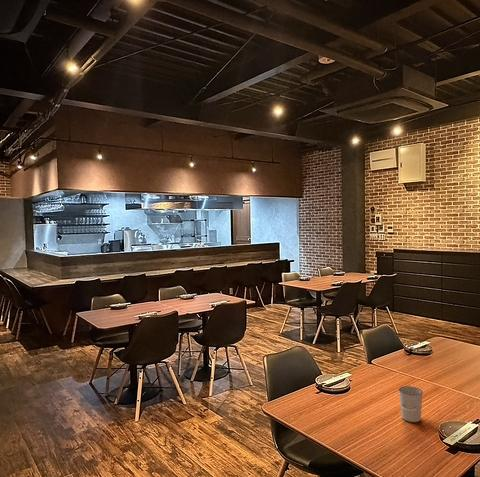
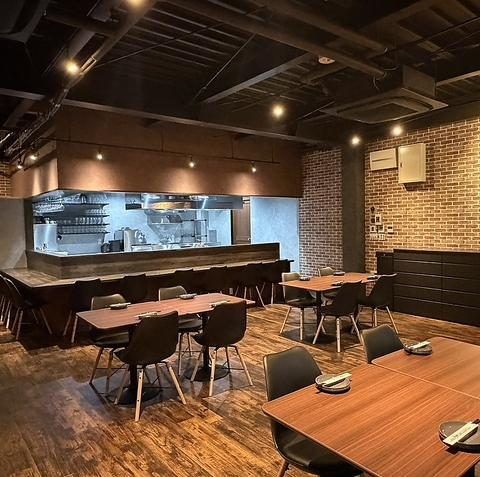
- cup (410, 405)
